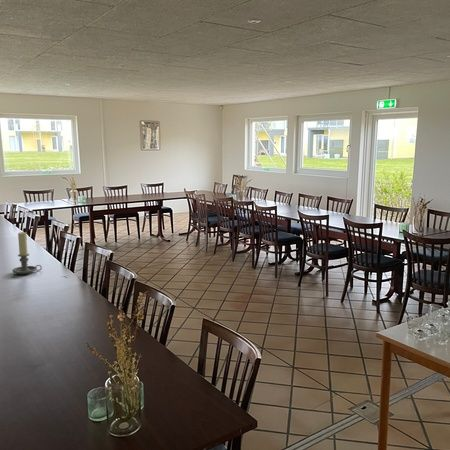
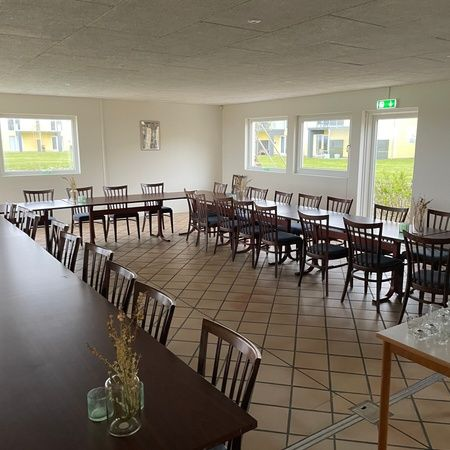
- candle holder (26, 252)
